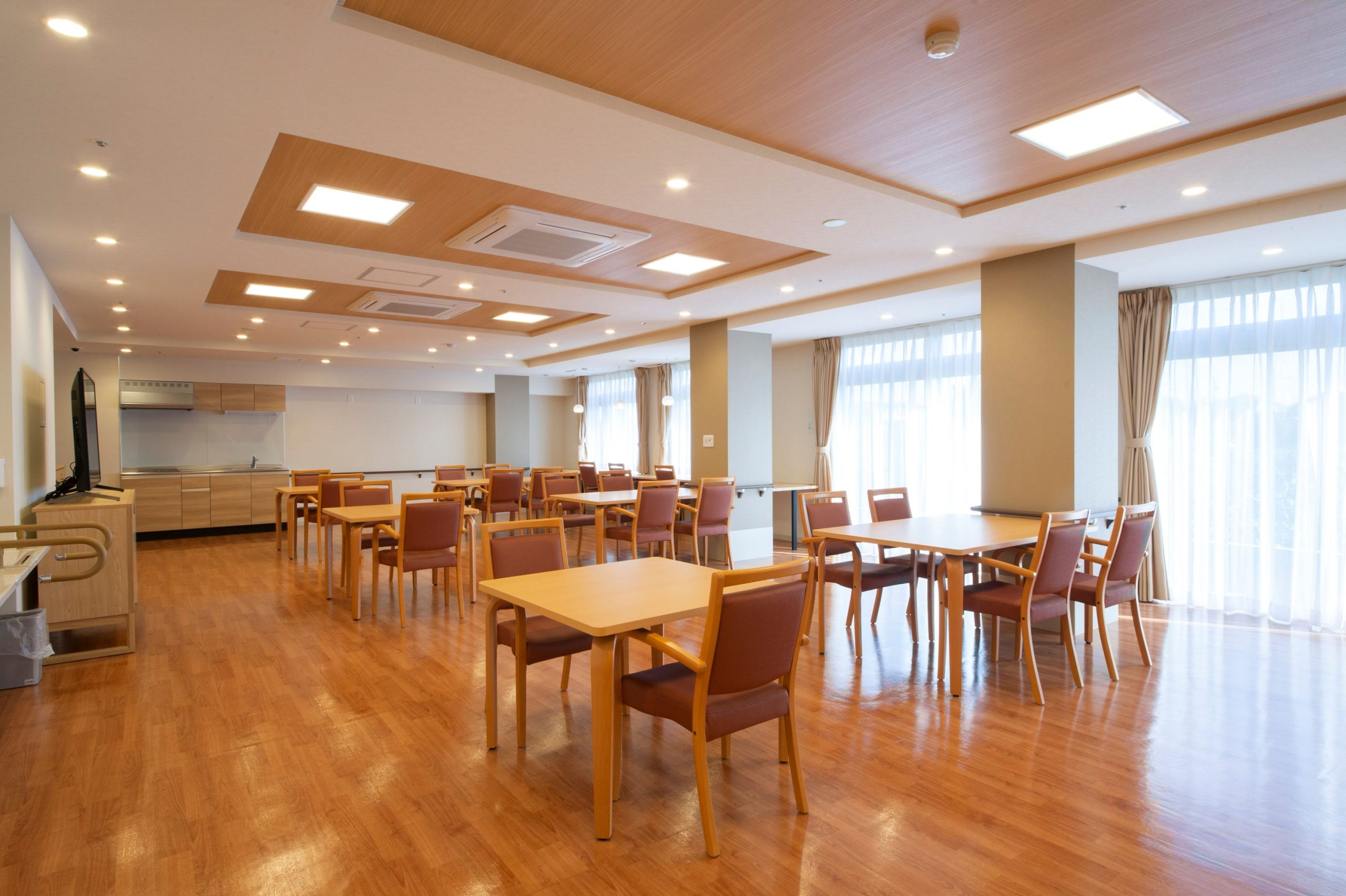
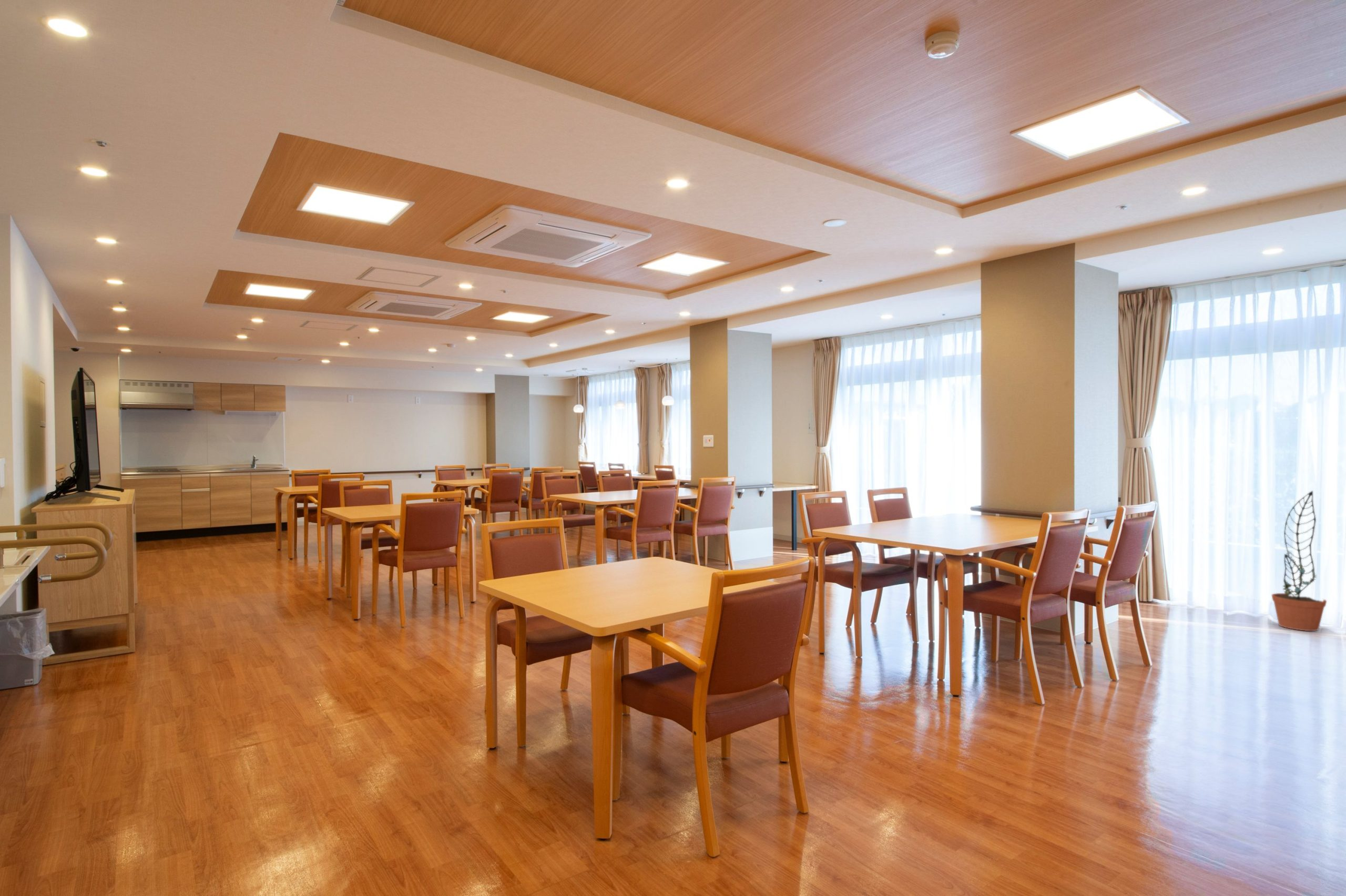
+ decorative plant (1299, 558)
